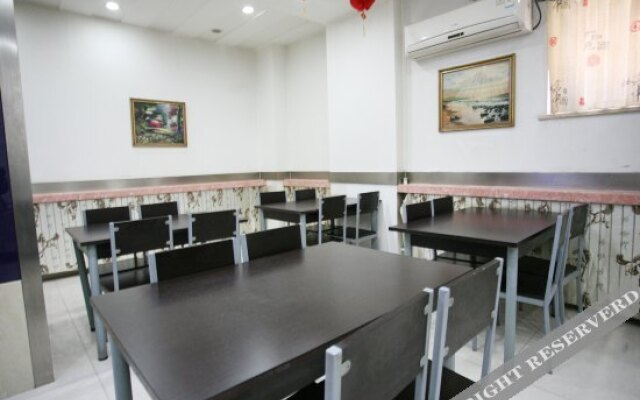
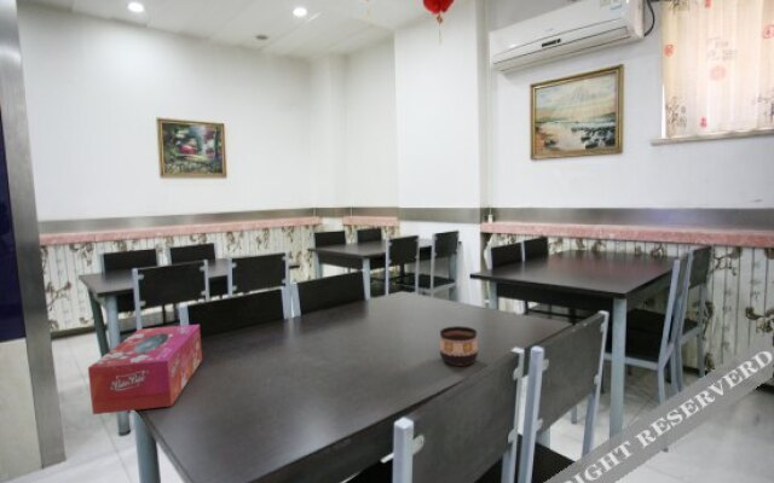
+ cup (460, 345)
+ tissue box (152, 362)
